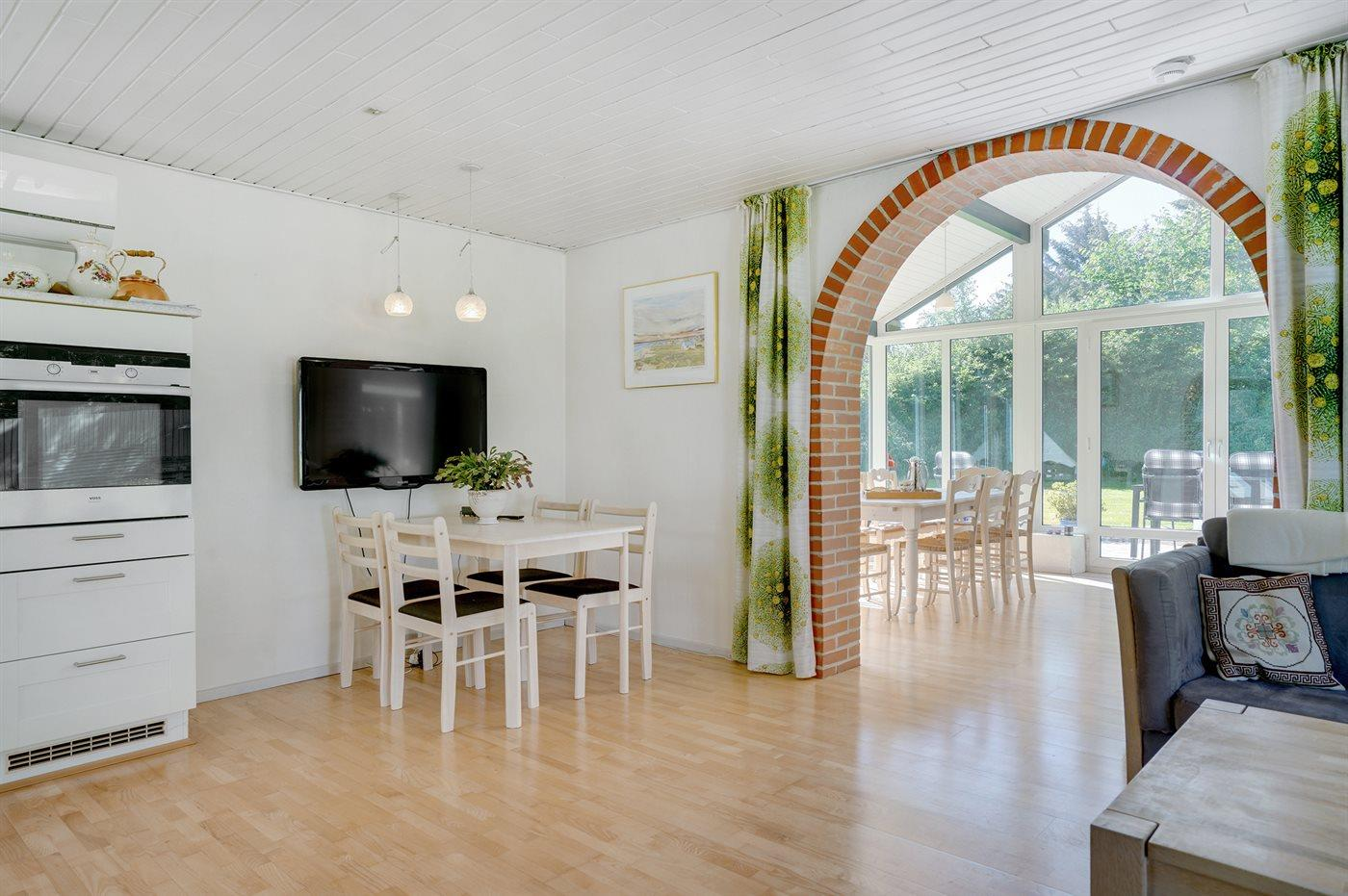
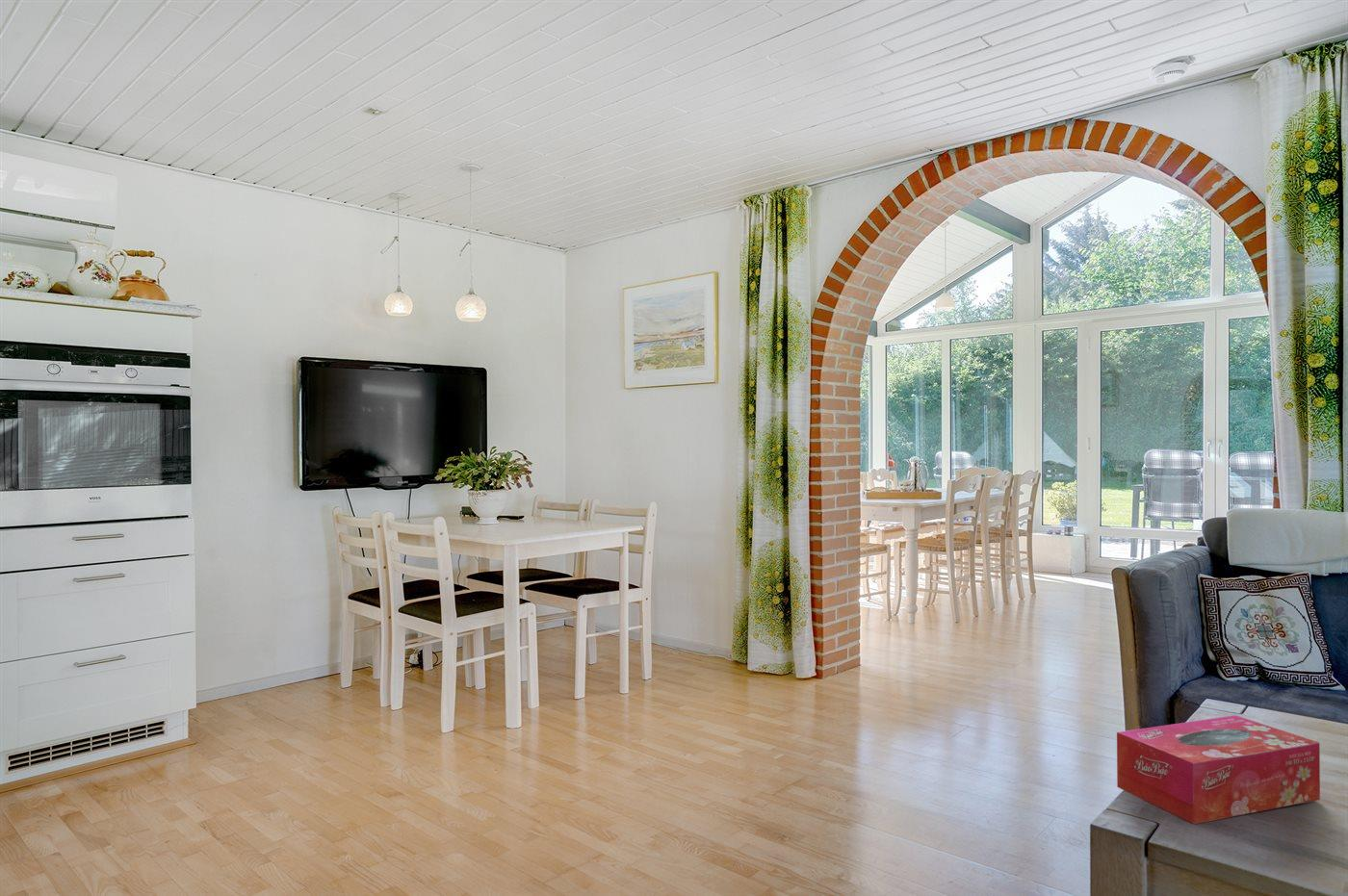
+ tissue box (1216, 765)
